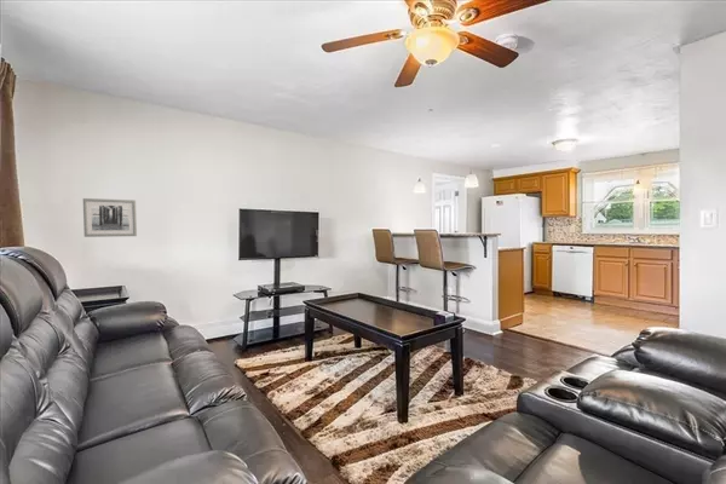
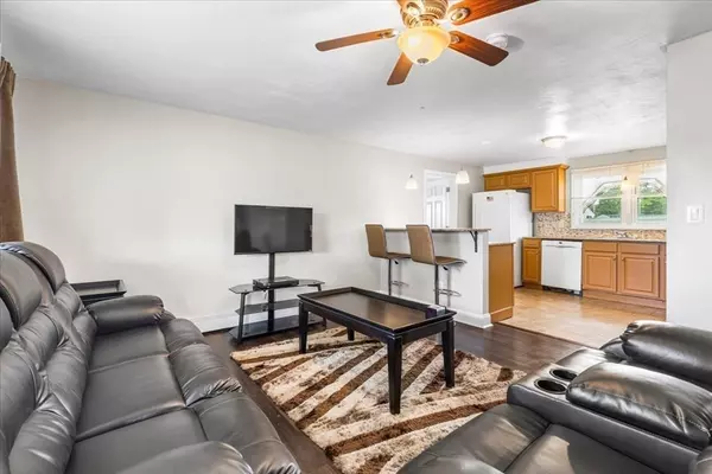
- wall art (110, 218)
